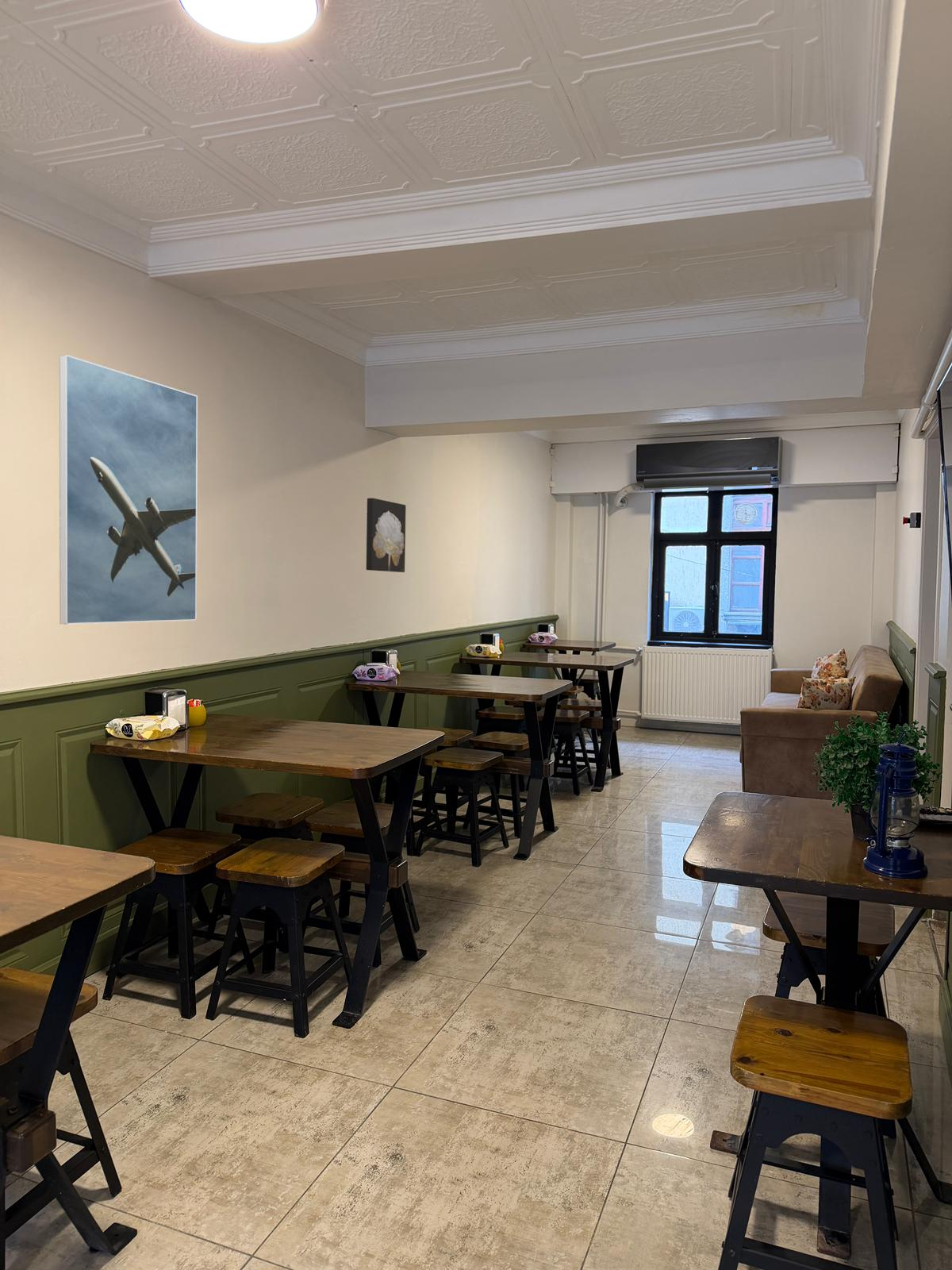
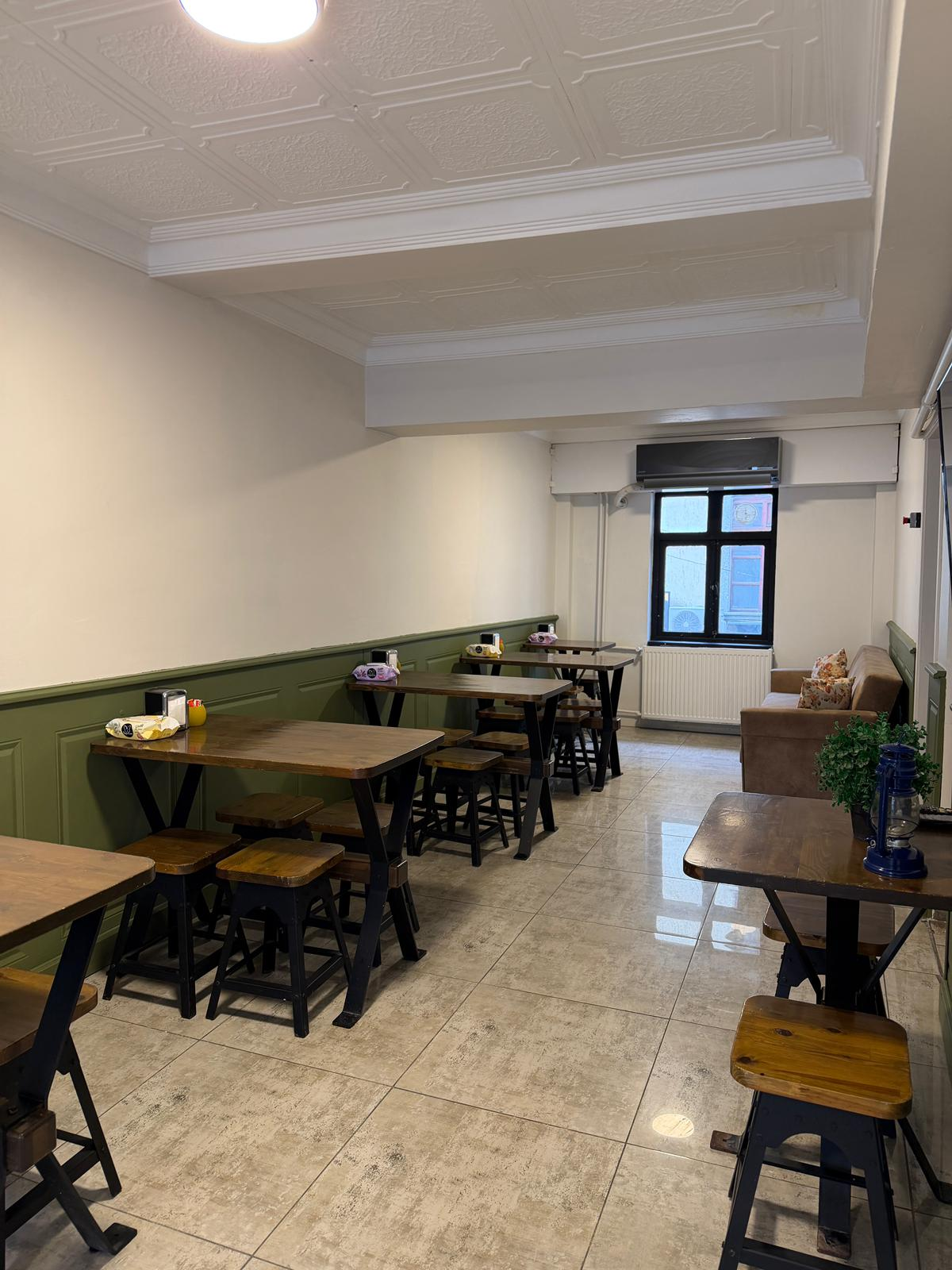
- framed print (134, 500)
- wall art (386, 536)
